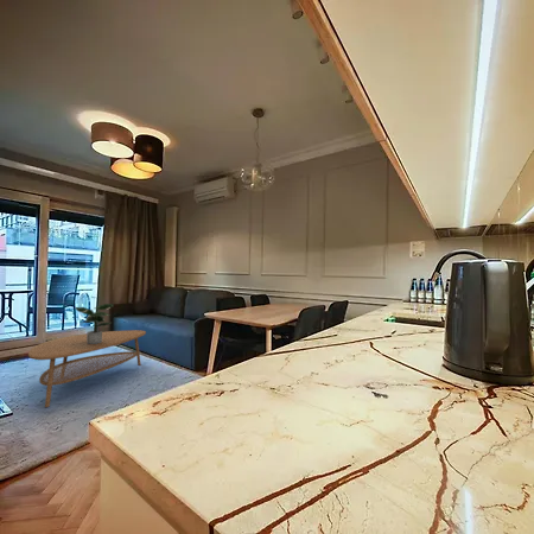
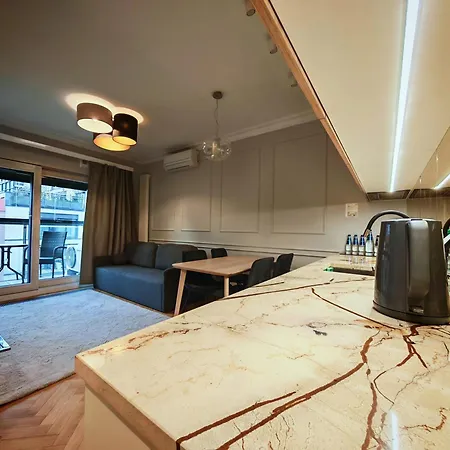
- potted plant (96, 323)
- coffee table (88, 360)
